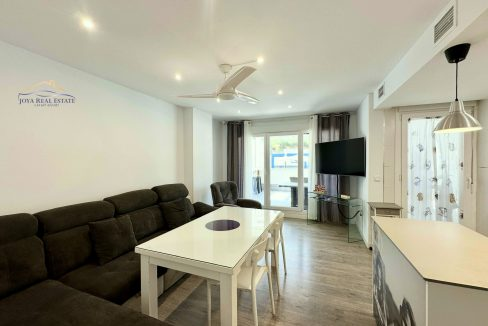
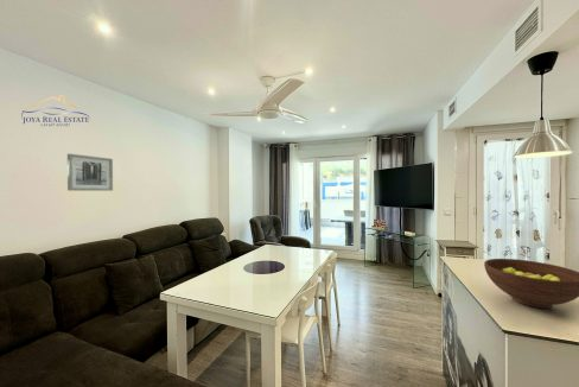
+ fruit bowl (530, 285)
+ wall art (91, 173)
